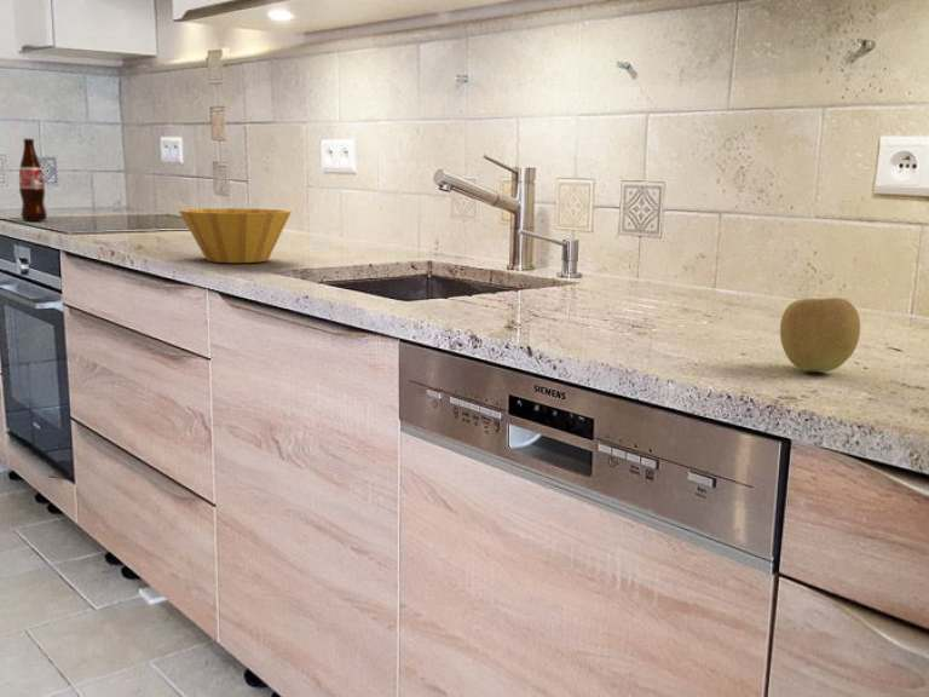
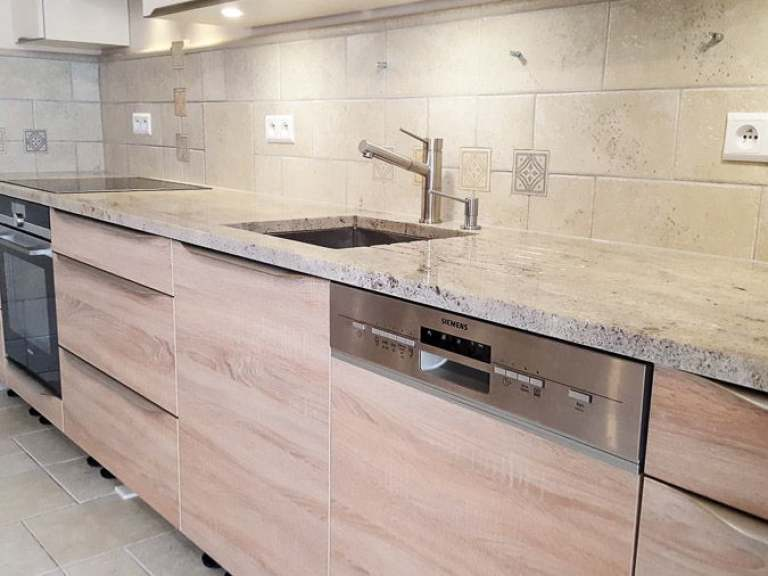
- bowl (236, 235)
- bottle (31, 179)
- apple (818, 333)
